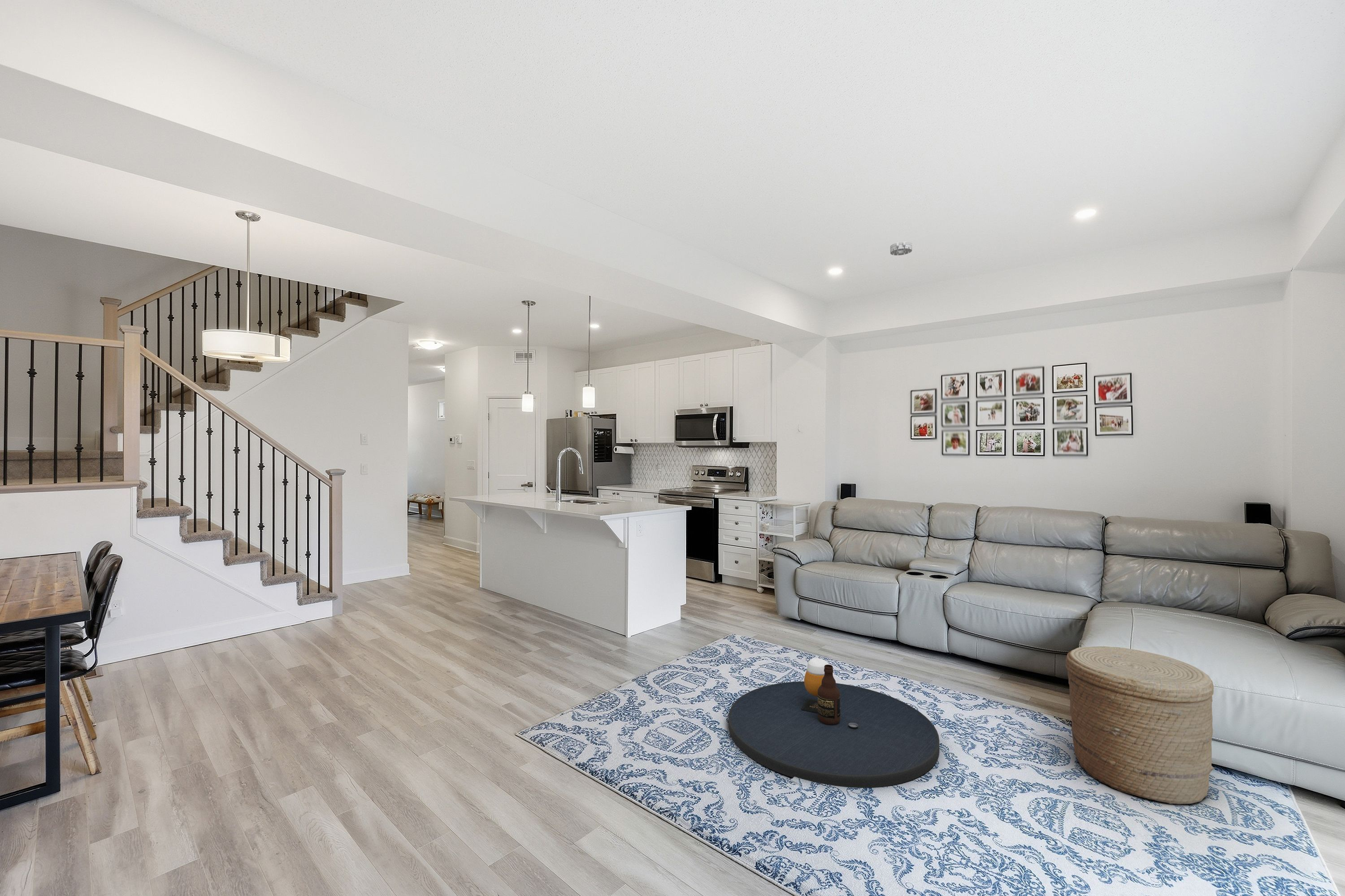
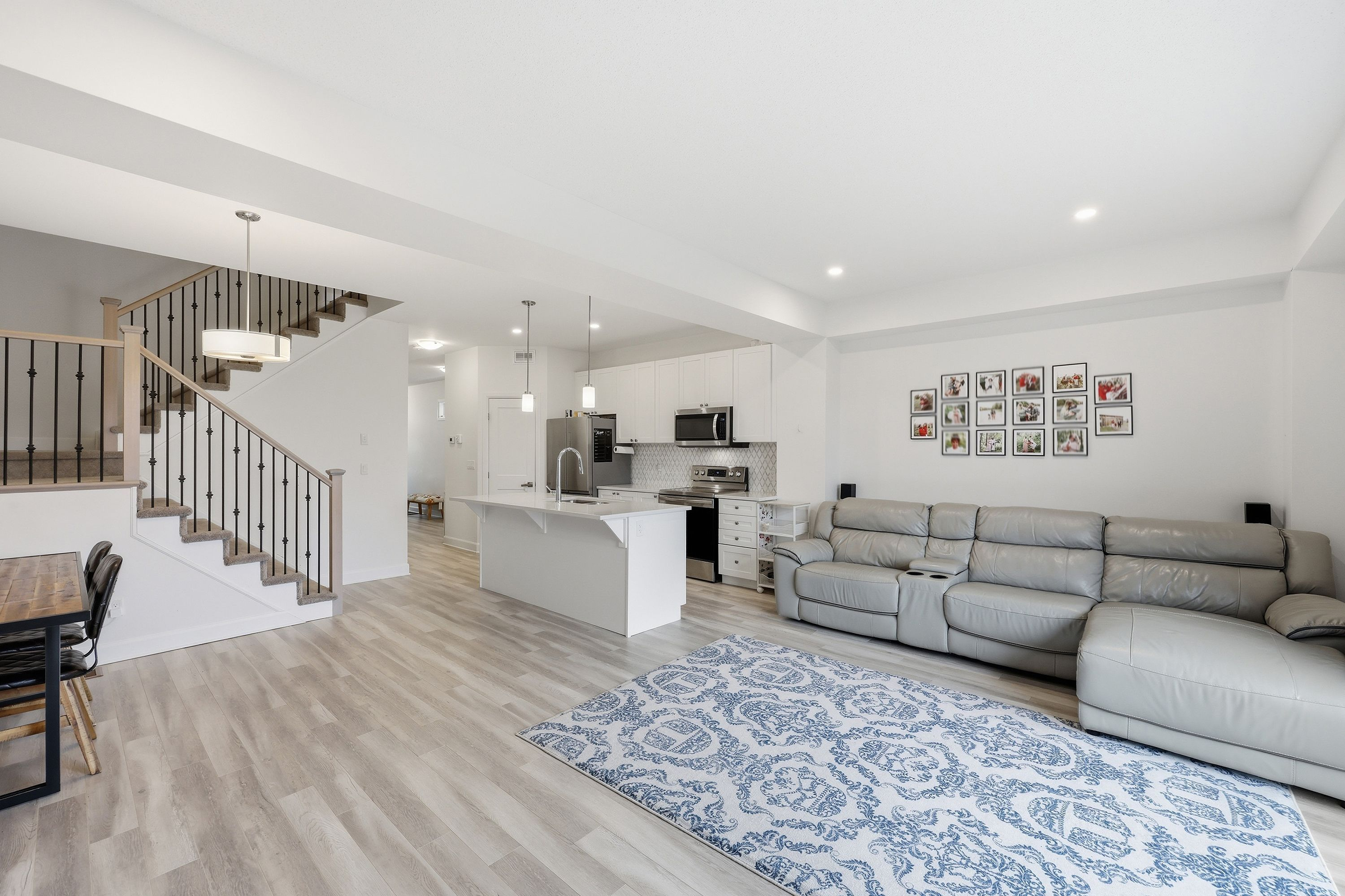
- smoke detector (901, 248)
- round table (829, 698)
- basket (1136, 718)
